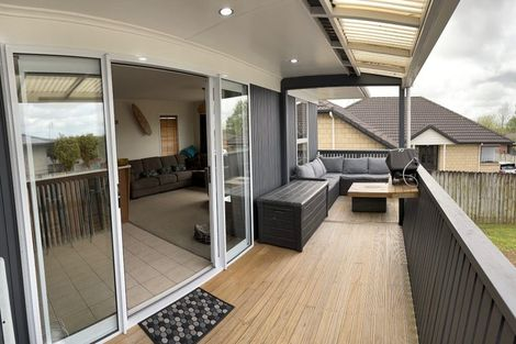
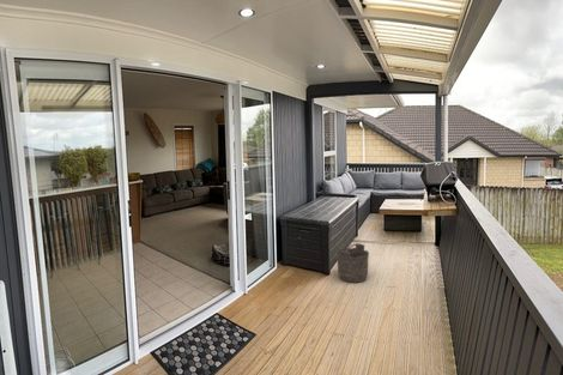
+ bucket (352, 261)
